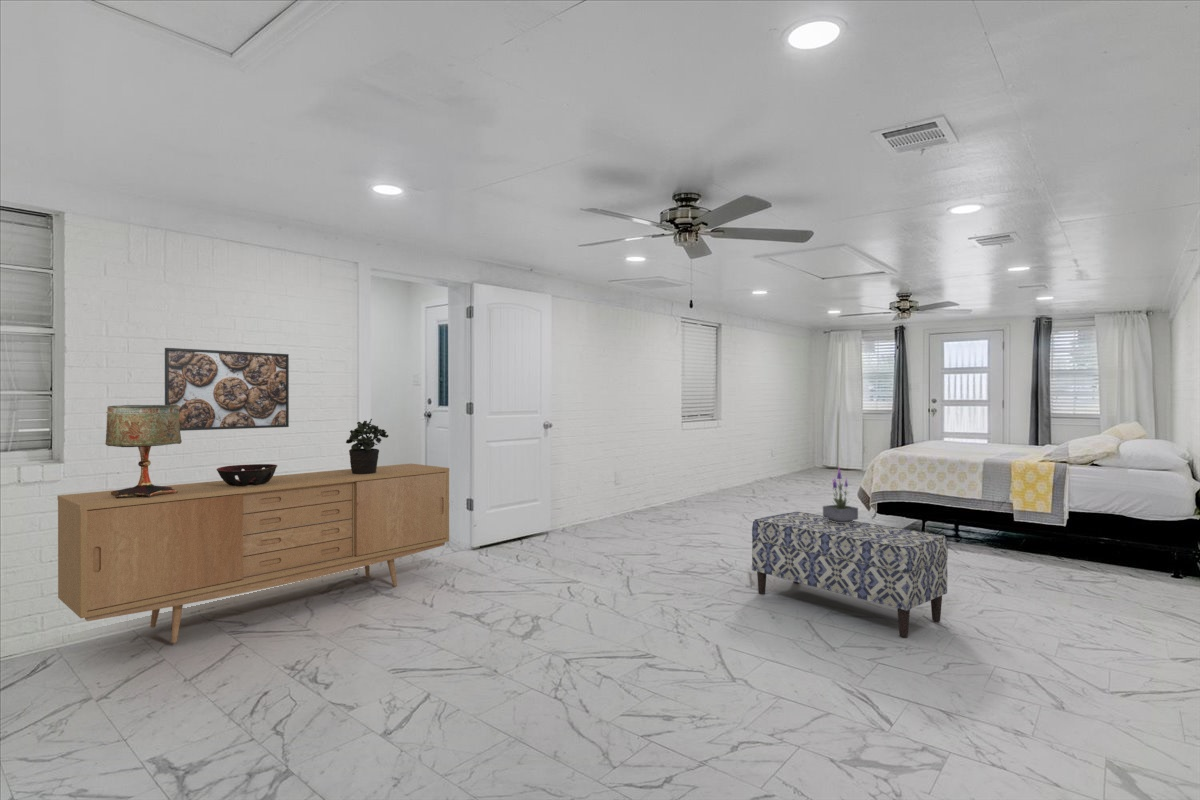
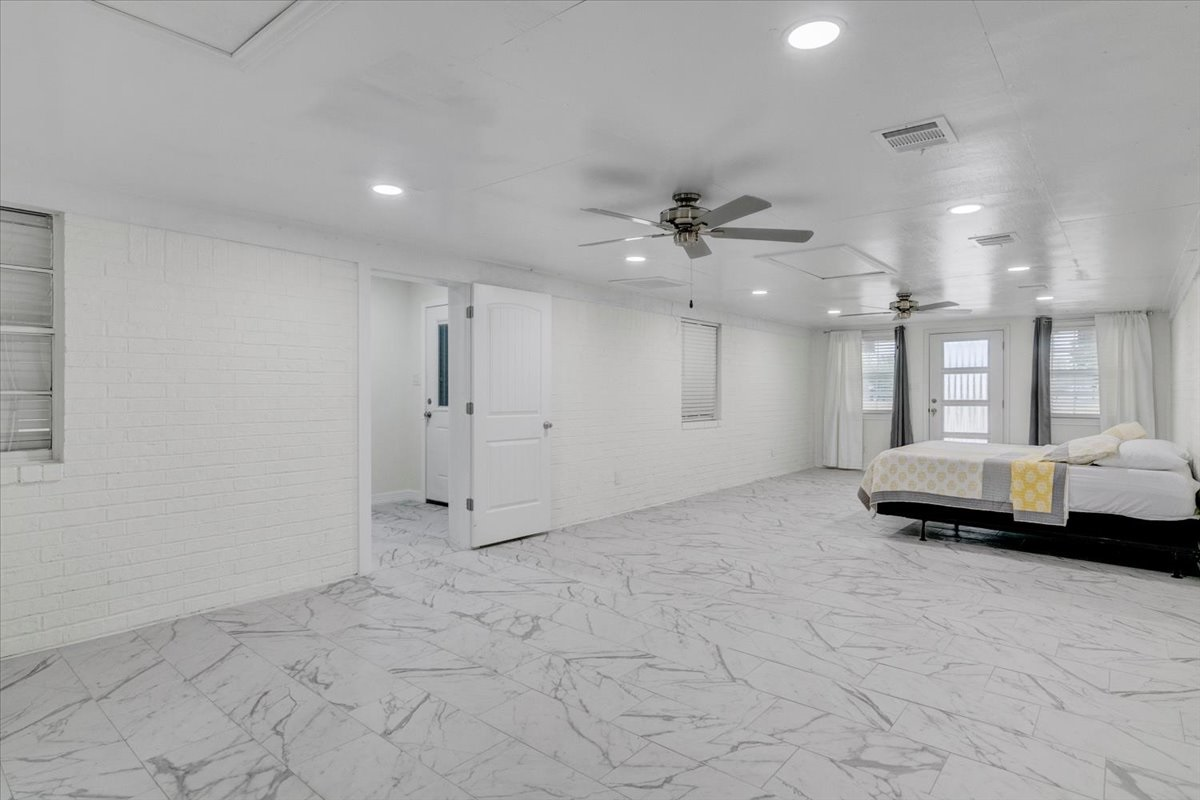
- sideboard (285, 542)
- decorative bowl (247, 475)
- potted plant (366, 445)
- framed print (230, 390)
- bench (843, 566)
- potted plant (840, 493)
- table lamp (144, 449)
